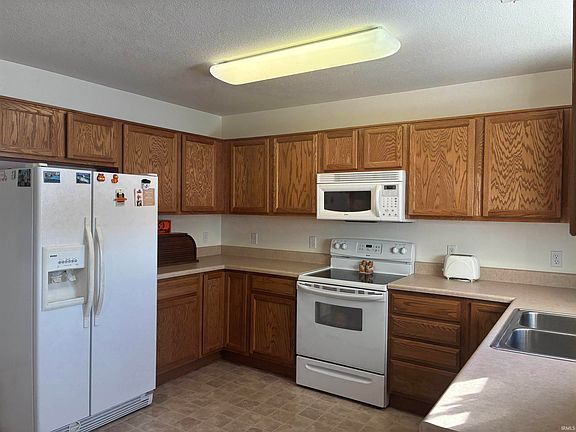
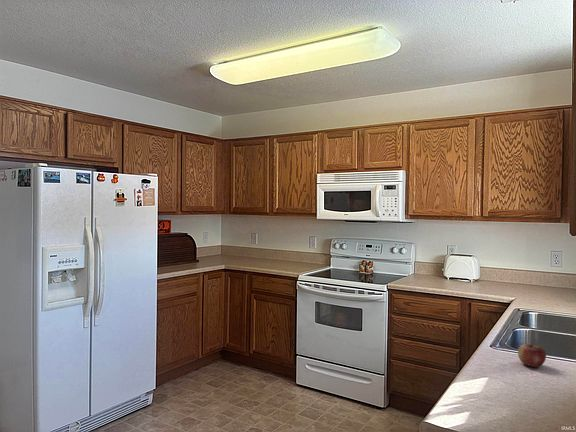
+ apple (531, 353)
